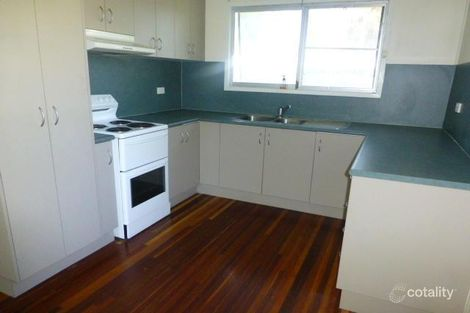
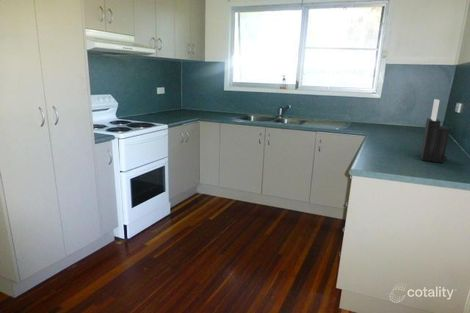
+ knife block (438, 130)
